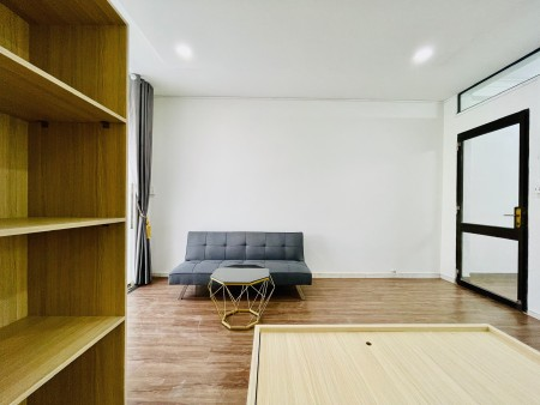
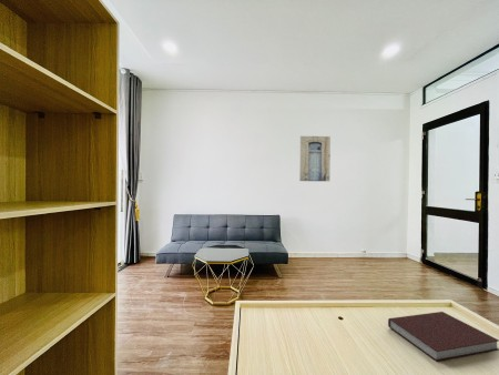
+ wall art (315, 159)
+ notebook (439, 333)
